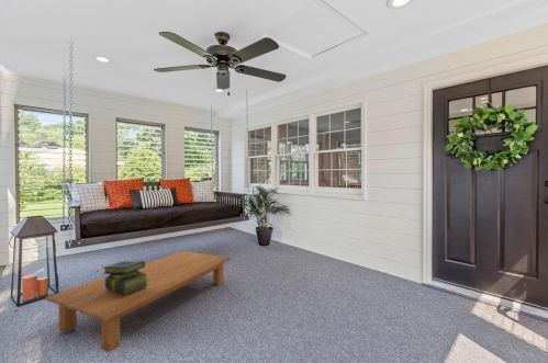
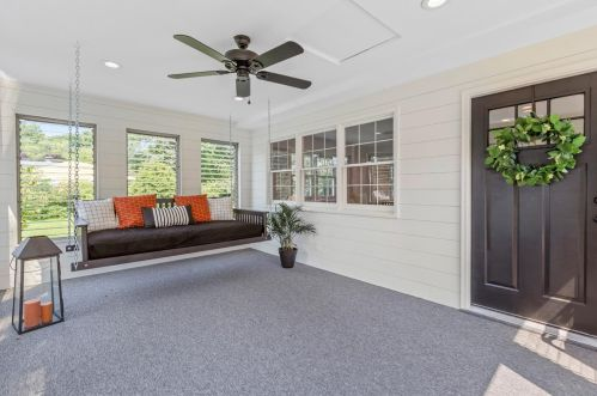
- stack of books (124, 275)
- coffee table (156, 287)
